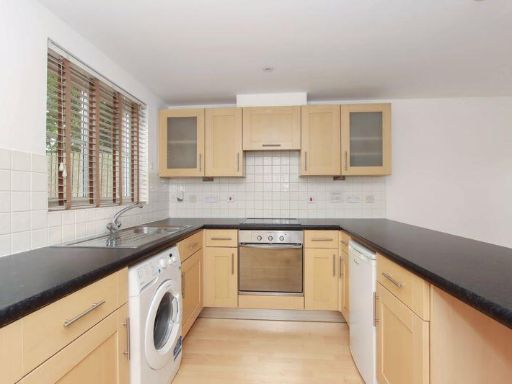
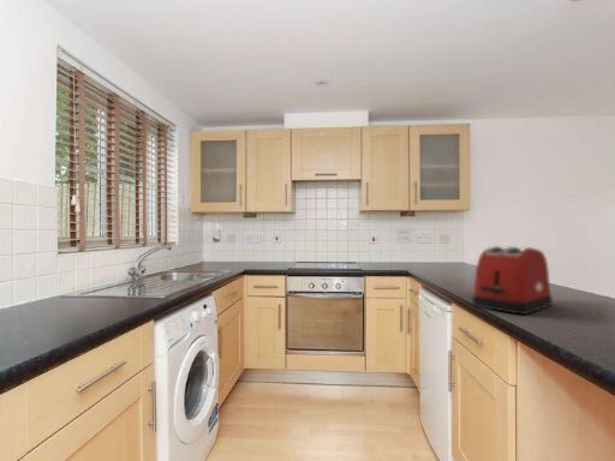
+ toaster (512, 275)
